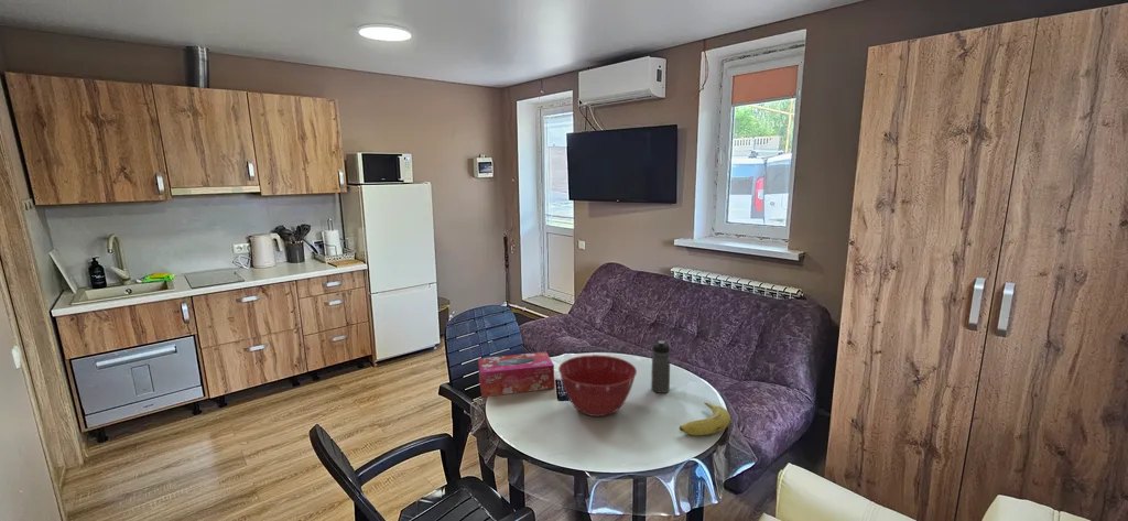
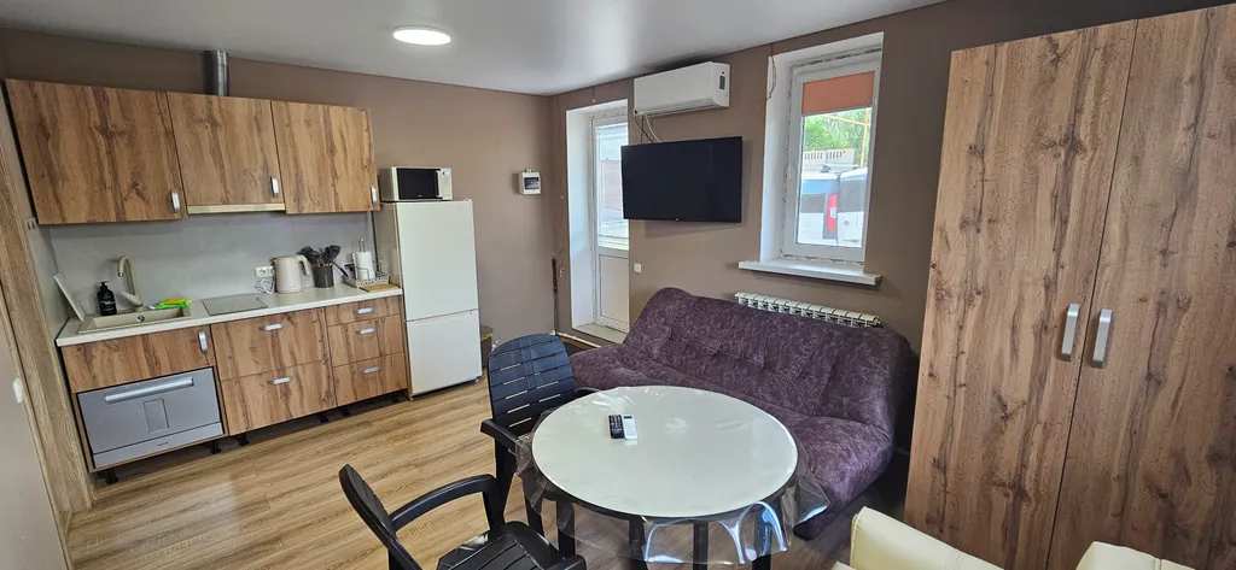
- water bottle (660, 366)
- tissue box (516, 372)
- mixing bowl (597, 388)
- fruit (699, 420)
